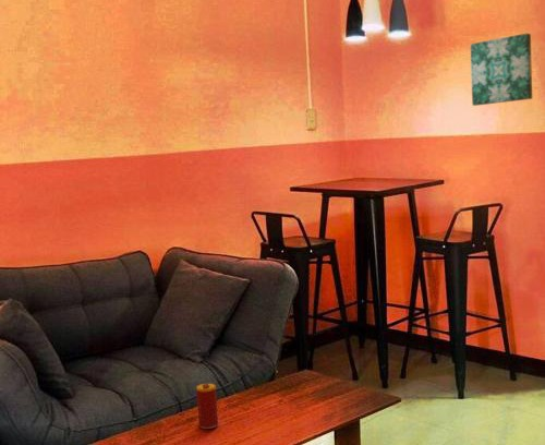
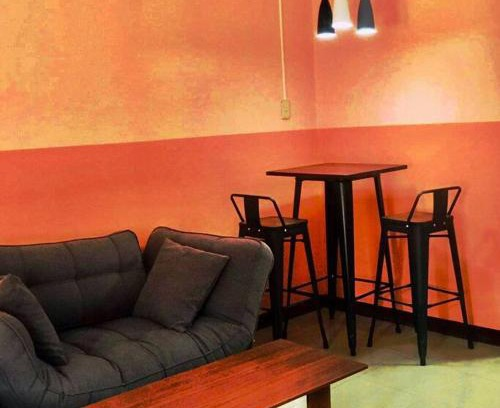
- beverage can (207, 406)
- wall art (500, 70)
